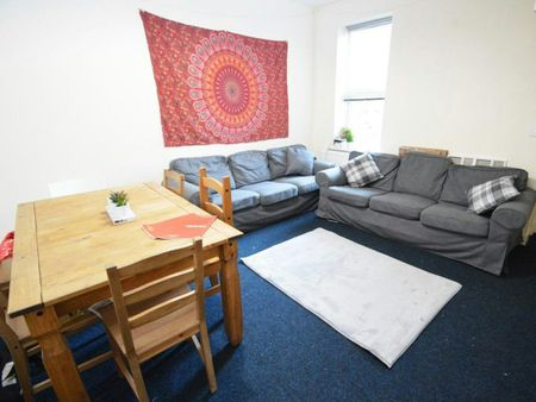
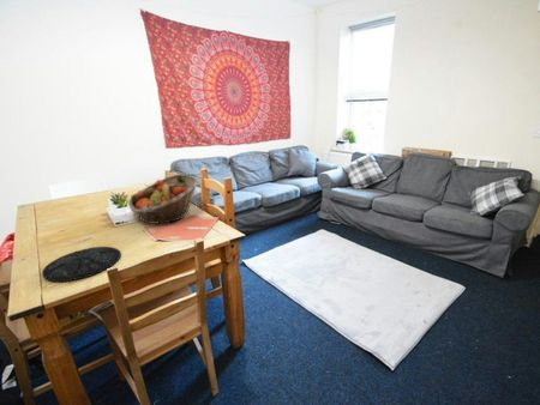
+ fruit basket (164, 197)
+ plate (83, 259)
